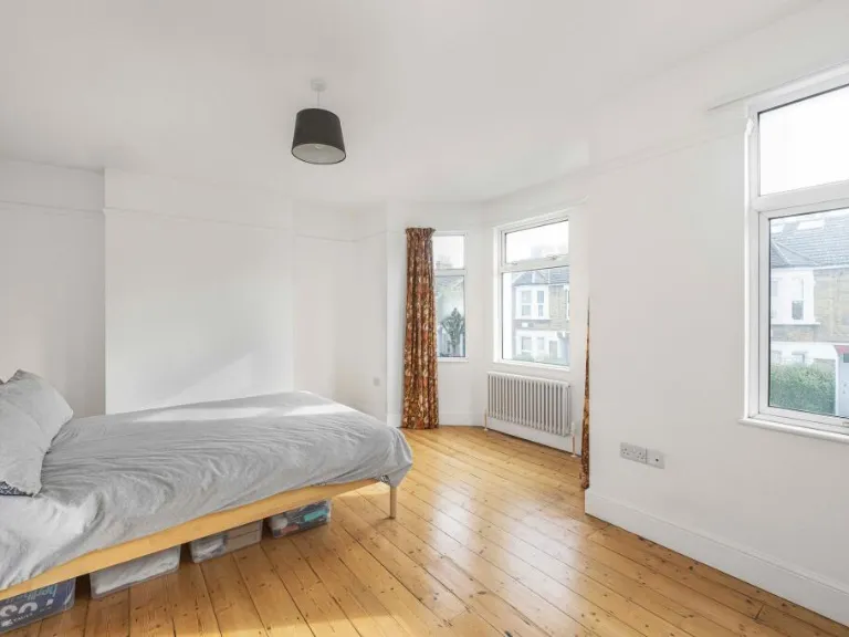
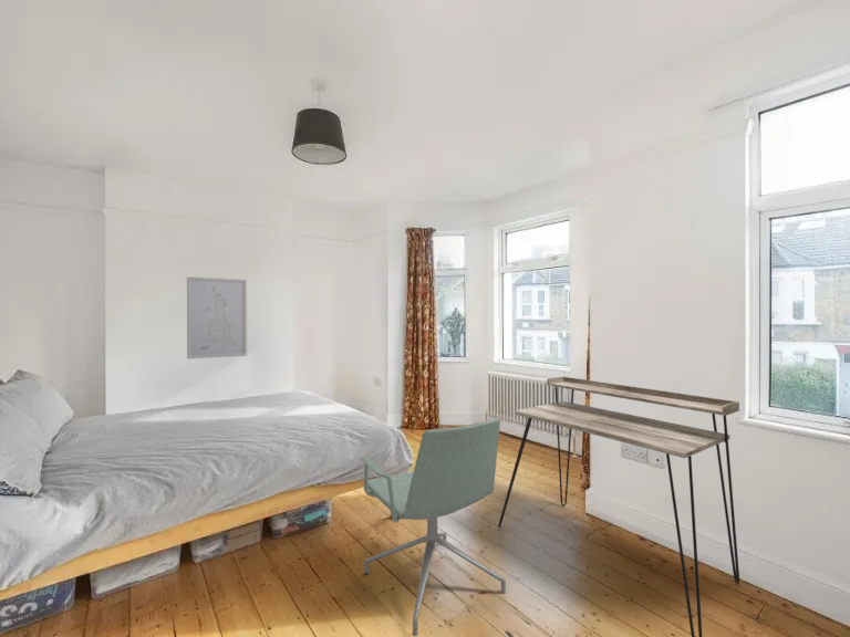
+ office chair (433, 498)
+ wall art (217, 317)
+ desk (621, 441)
